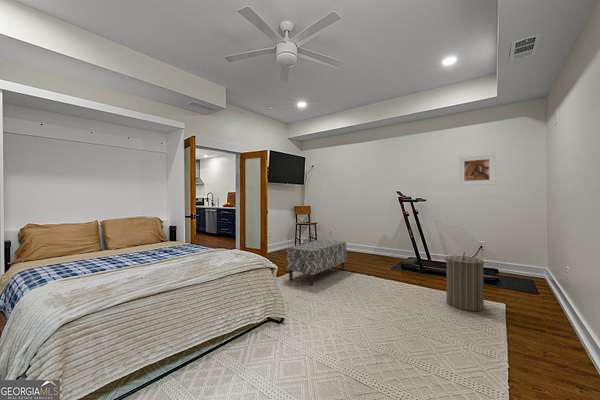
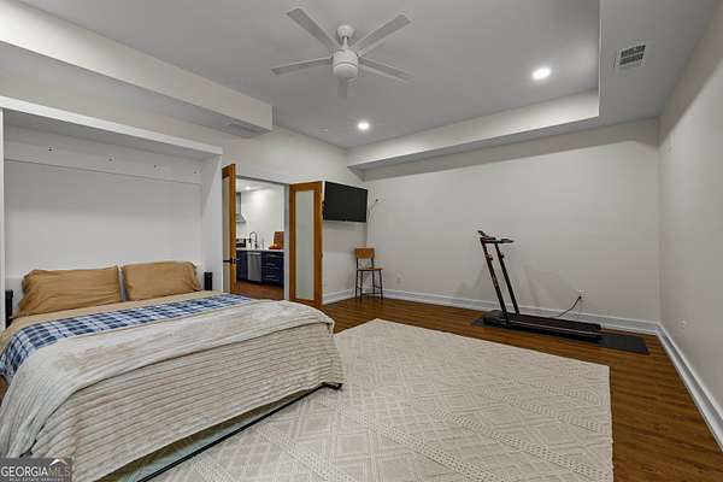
- bench (318, 259)
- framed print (476, 170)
- laundry hamper (464, 278)
